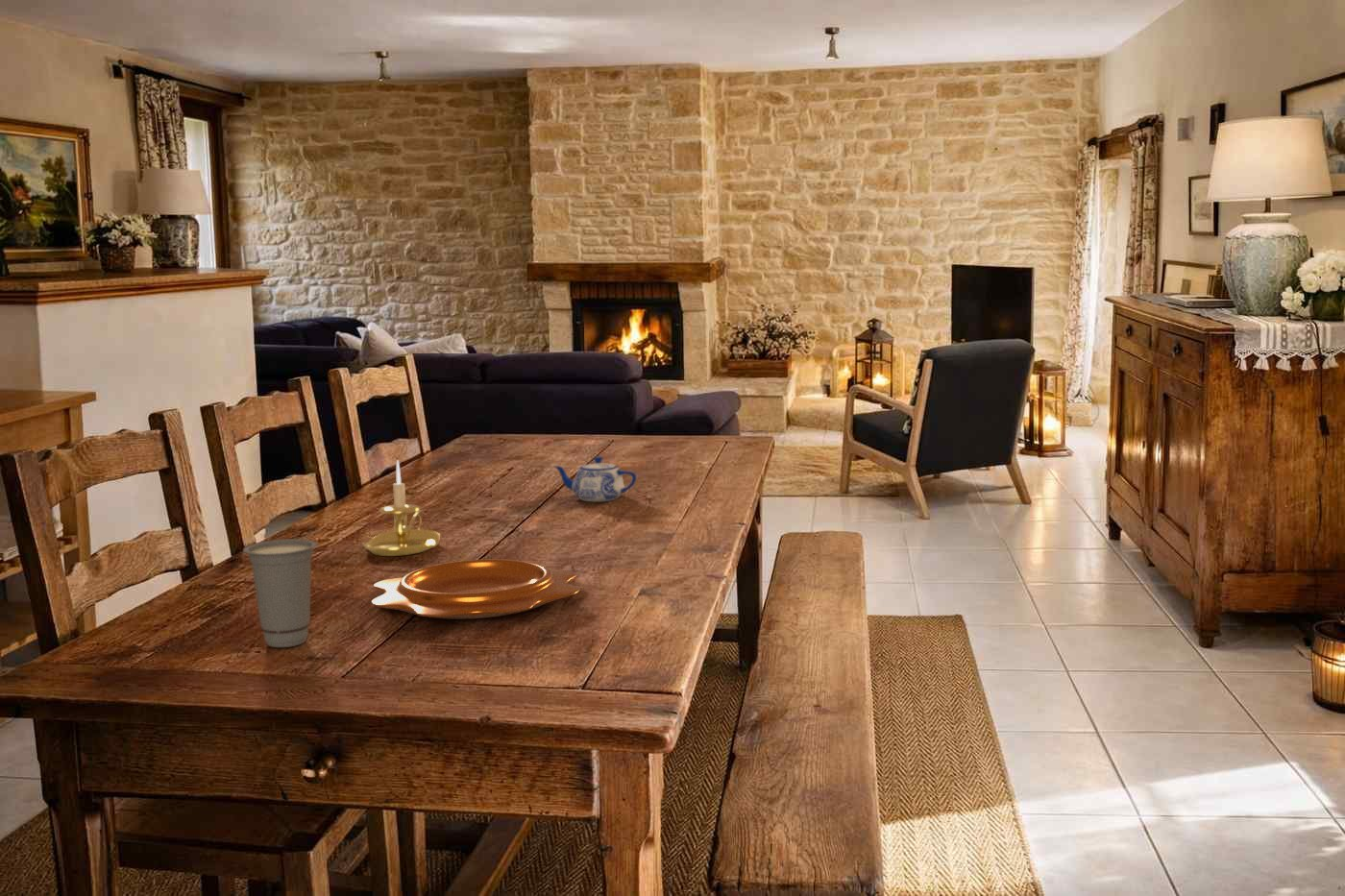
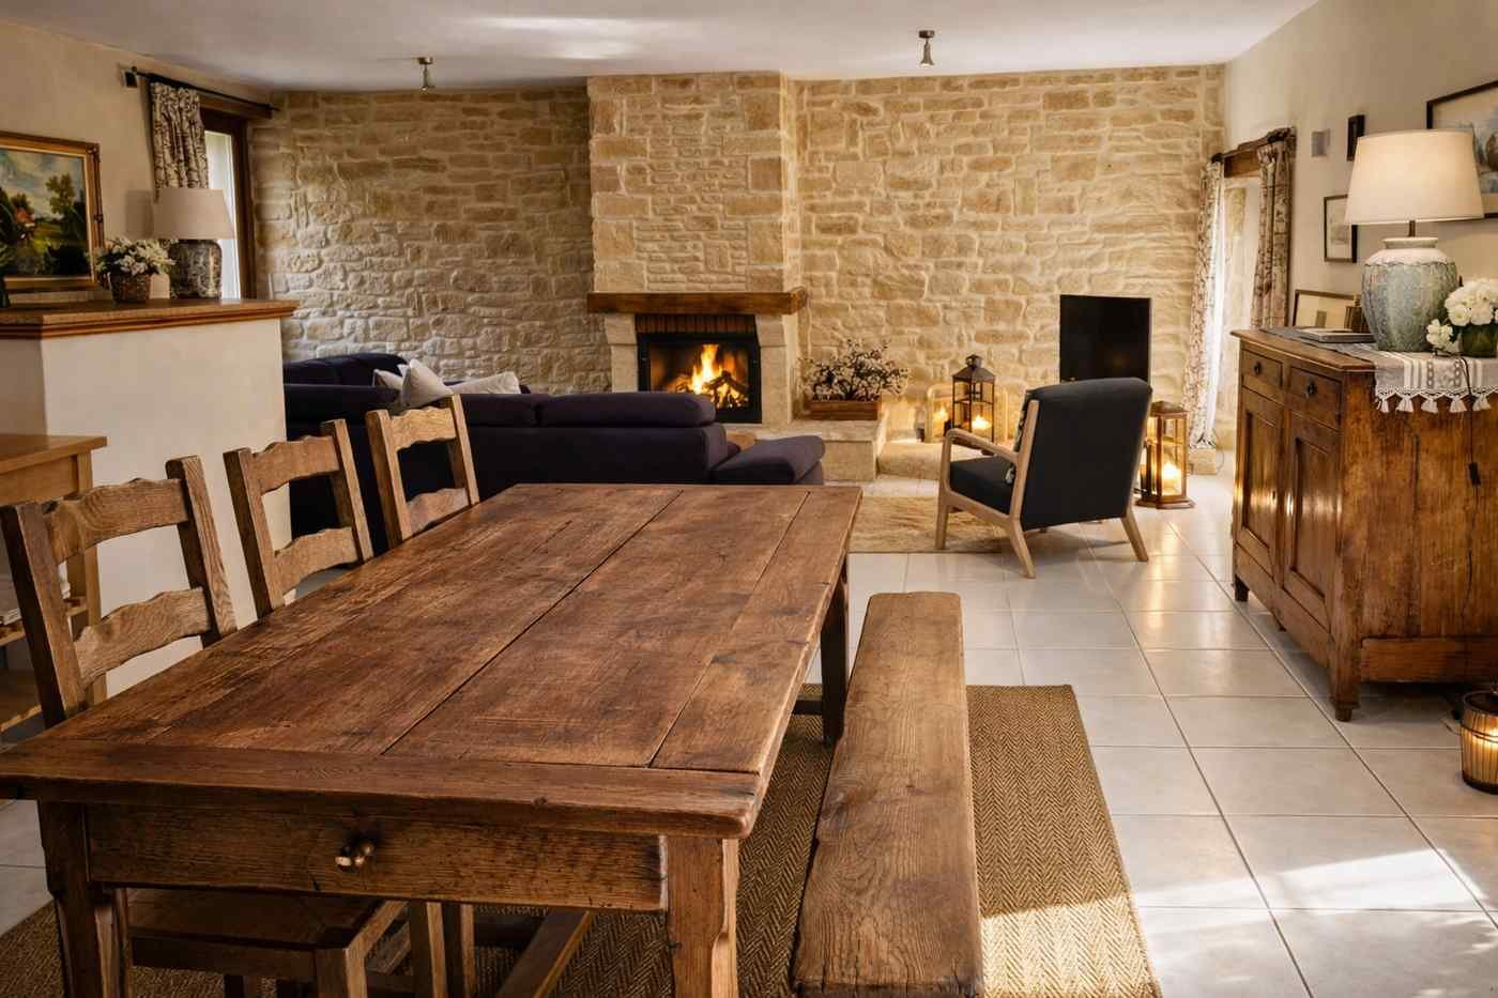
- cup (283, 593)
- decorative bowl (476, 587)
- teapot (594, 477)
- candle holder (403, 502)
